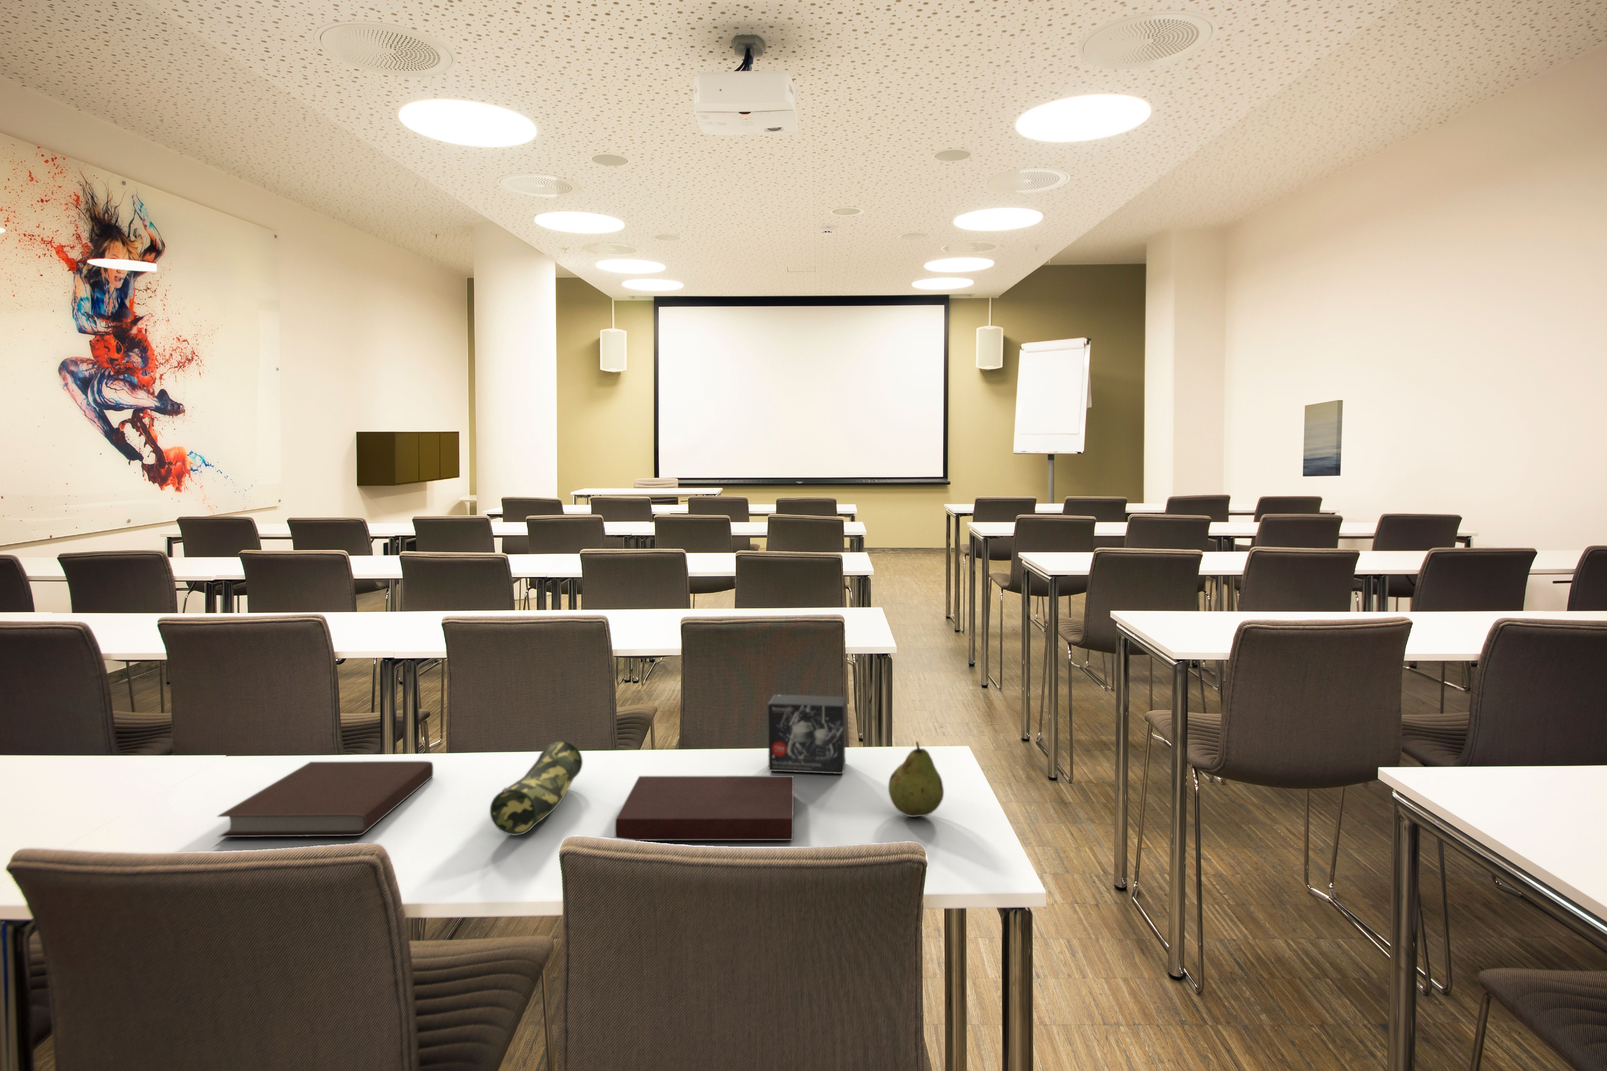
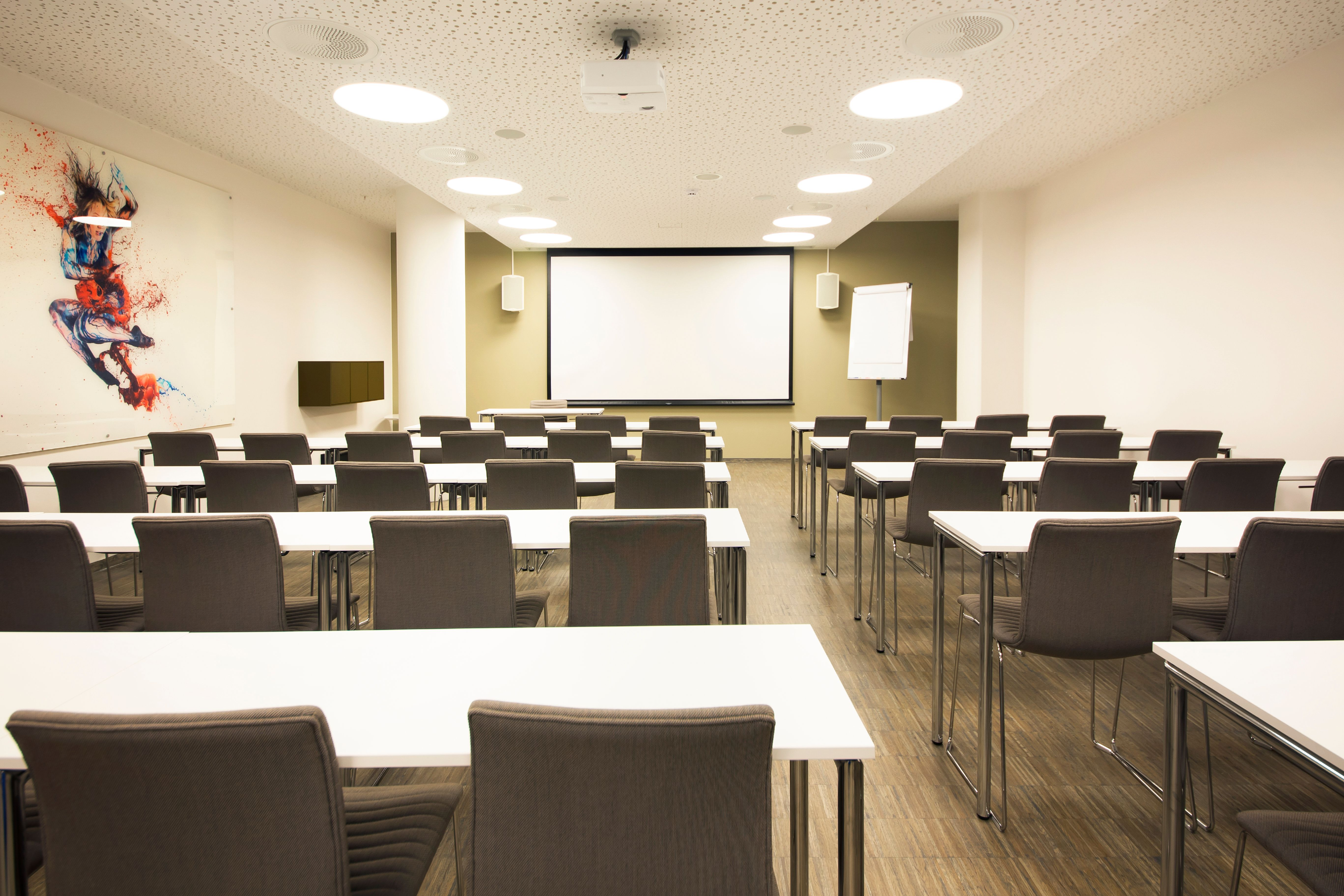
- notebook (335, 795)
- fruit (916, 776)
- wall art (1321, 439)
- notebook (710, 806)
- pencil case (539, 785)
- small box (807, 734)
